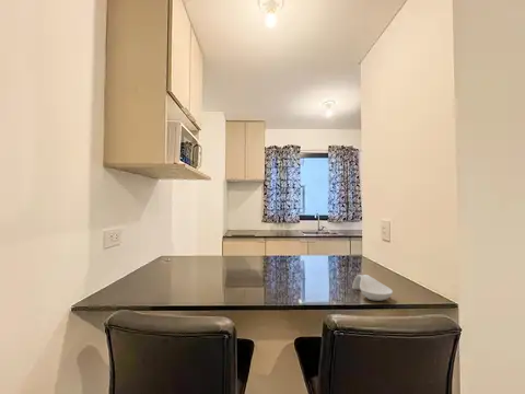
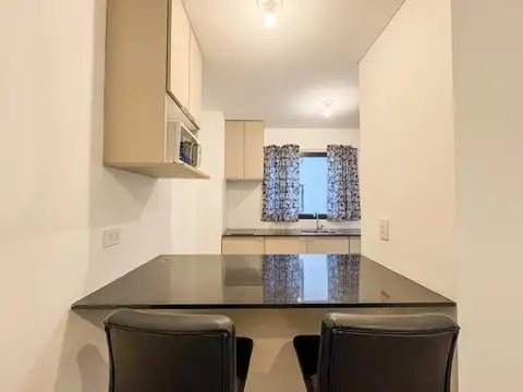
- spoon rest (369, 286)
